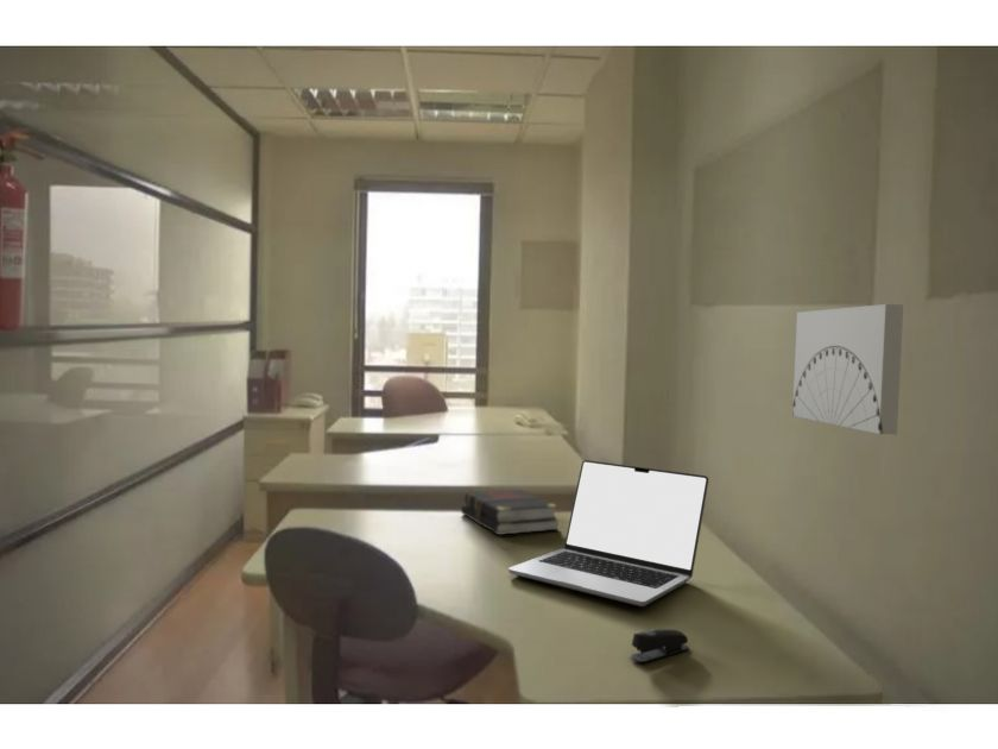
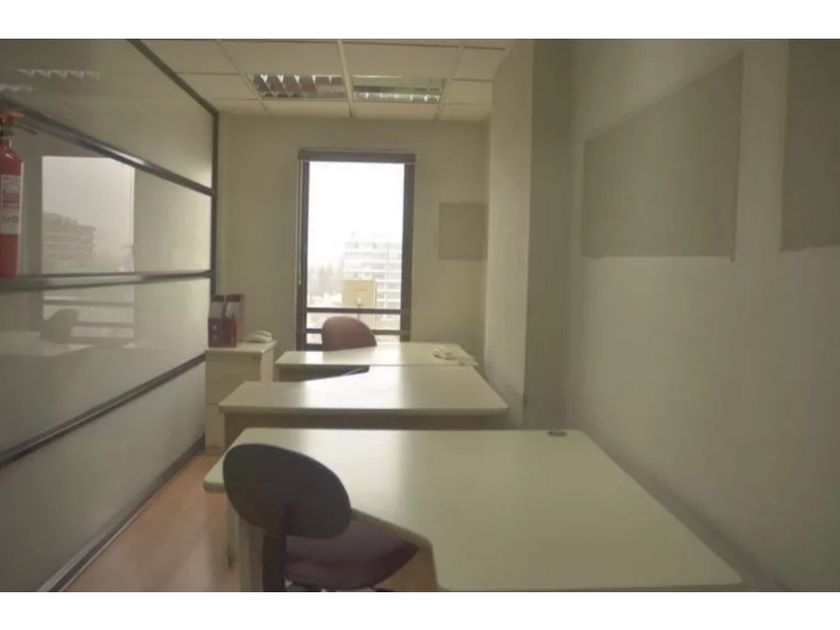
- stapler (659, 640)
- laptop (609, 524)
- wall art (841, 366)
- book (509, 510)
